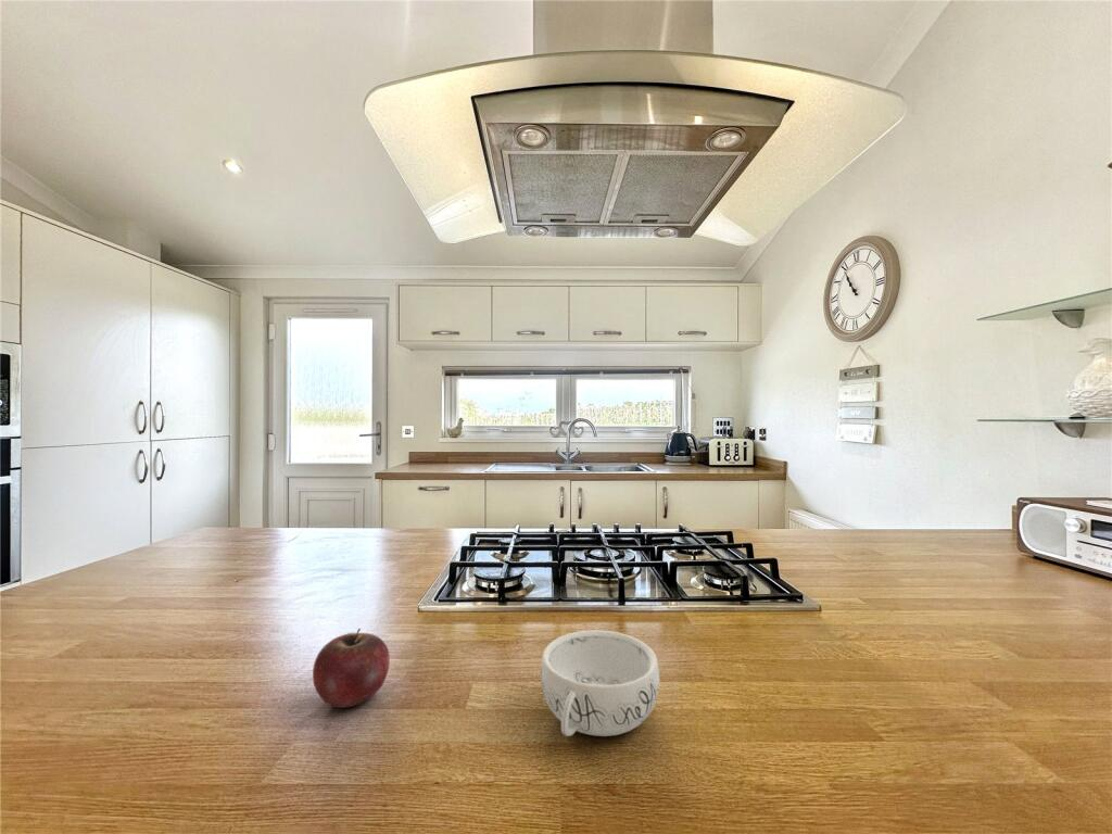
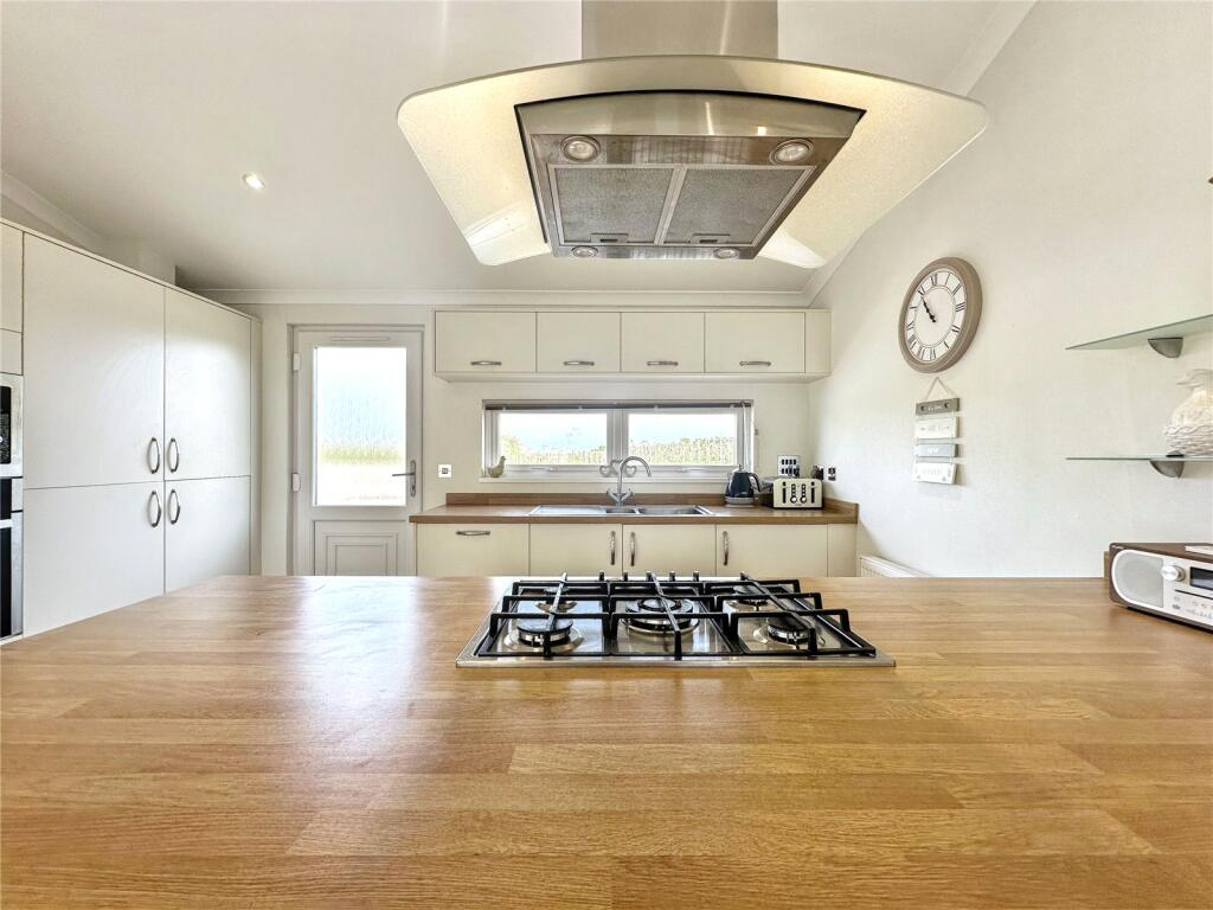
- decorative bowl (595, 687)
- apple (352, 662)
